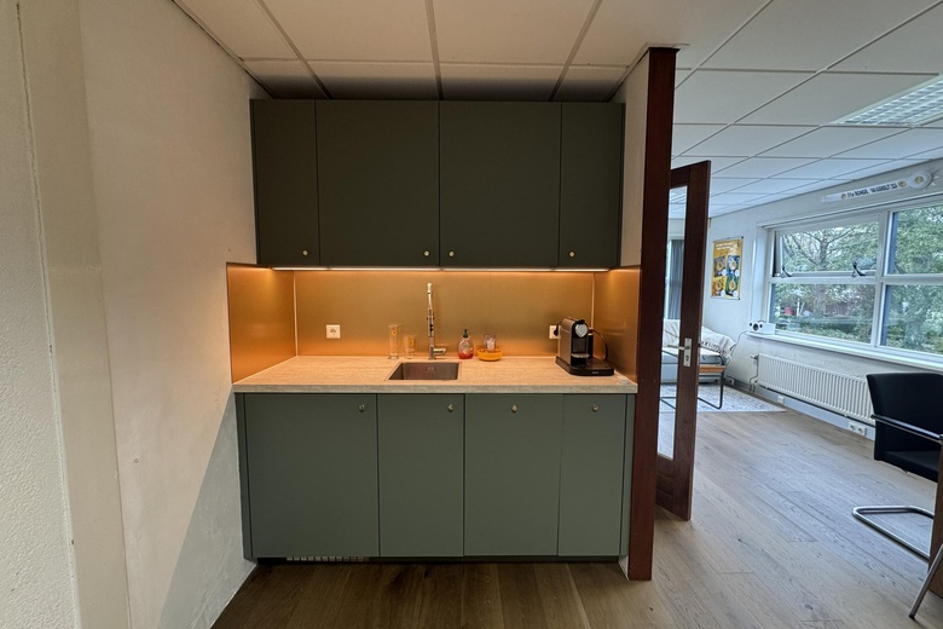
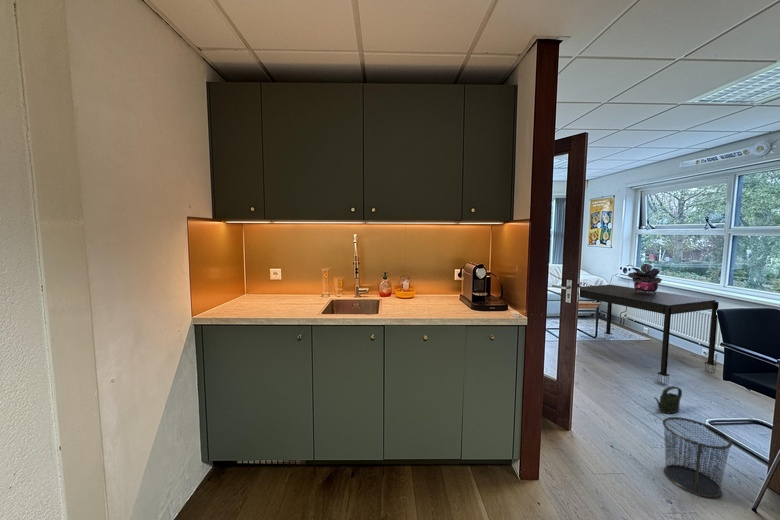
+ watering can (667, 399)
+ dining table (637, 308)
+ potted plant (645, 278)
+ waste bin (693, 455)
